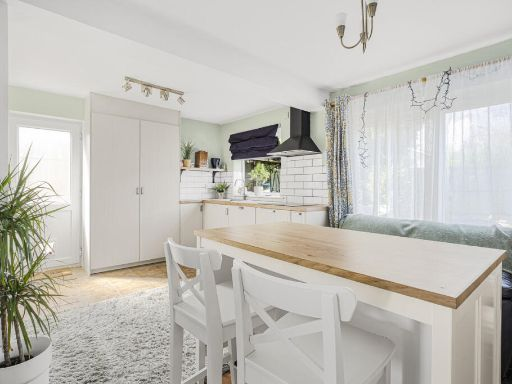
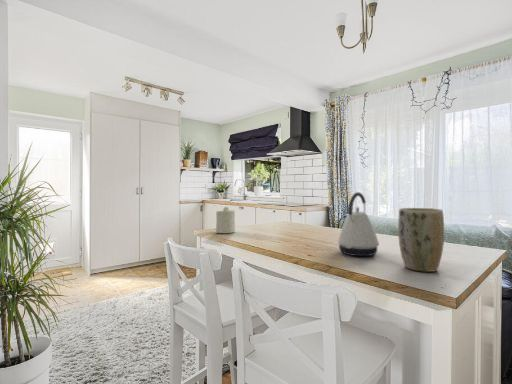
+ candle (225, 219)
+ plant pot (420, 238)
+ kettle (358, 222)
